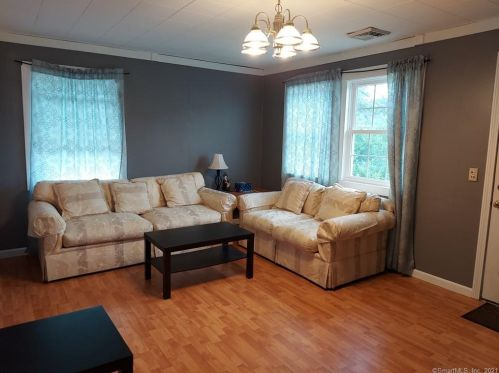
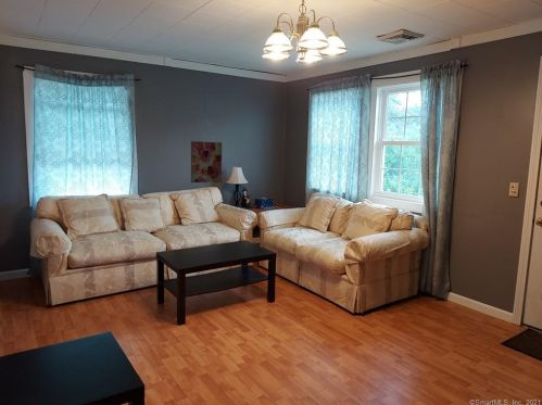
+ wall art (206, 162)
